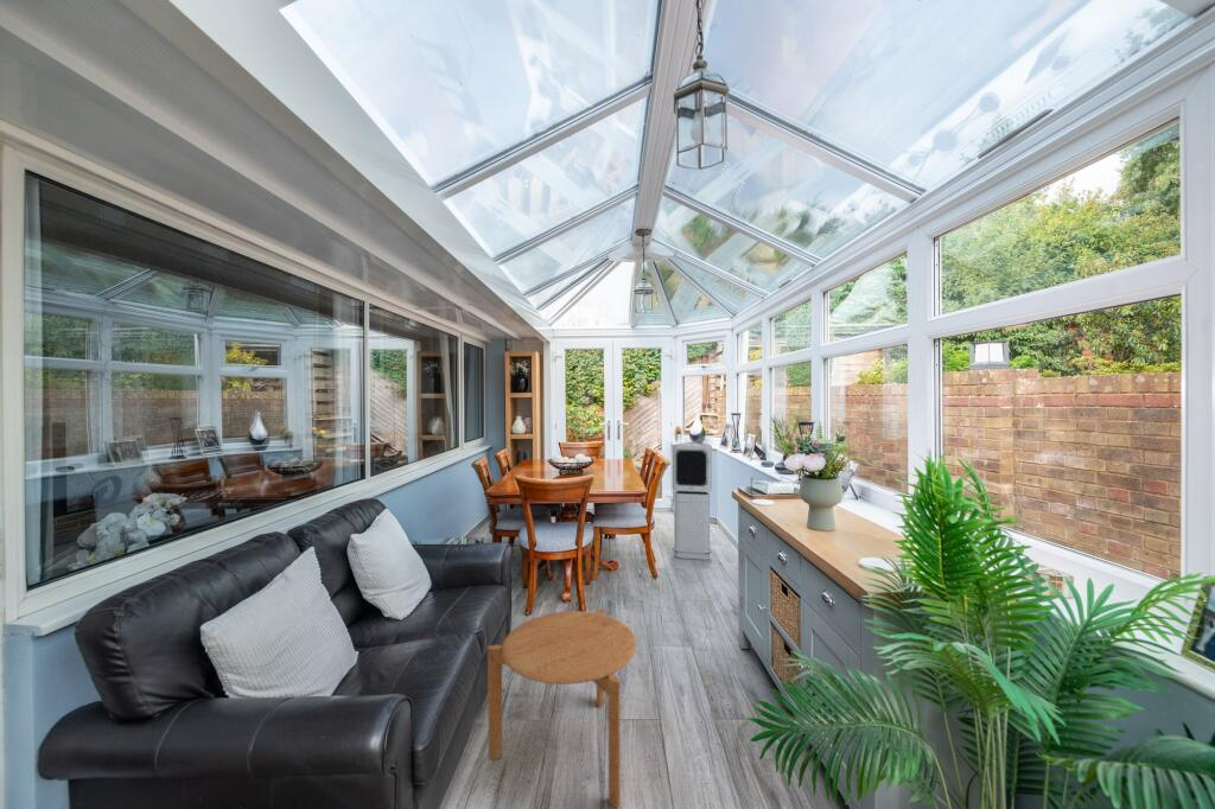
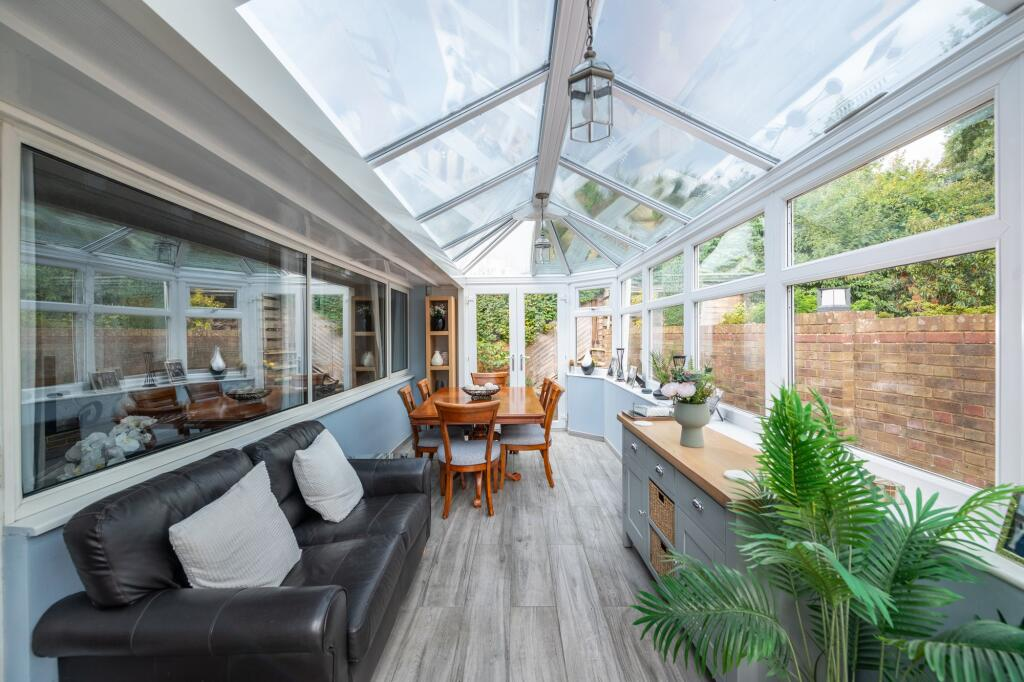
- side table (572, 683)
- air purifier (692, 498)
